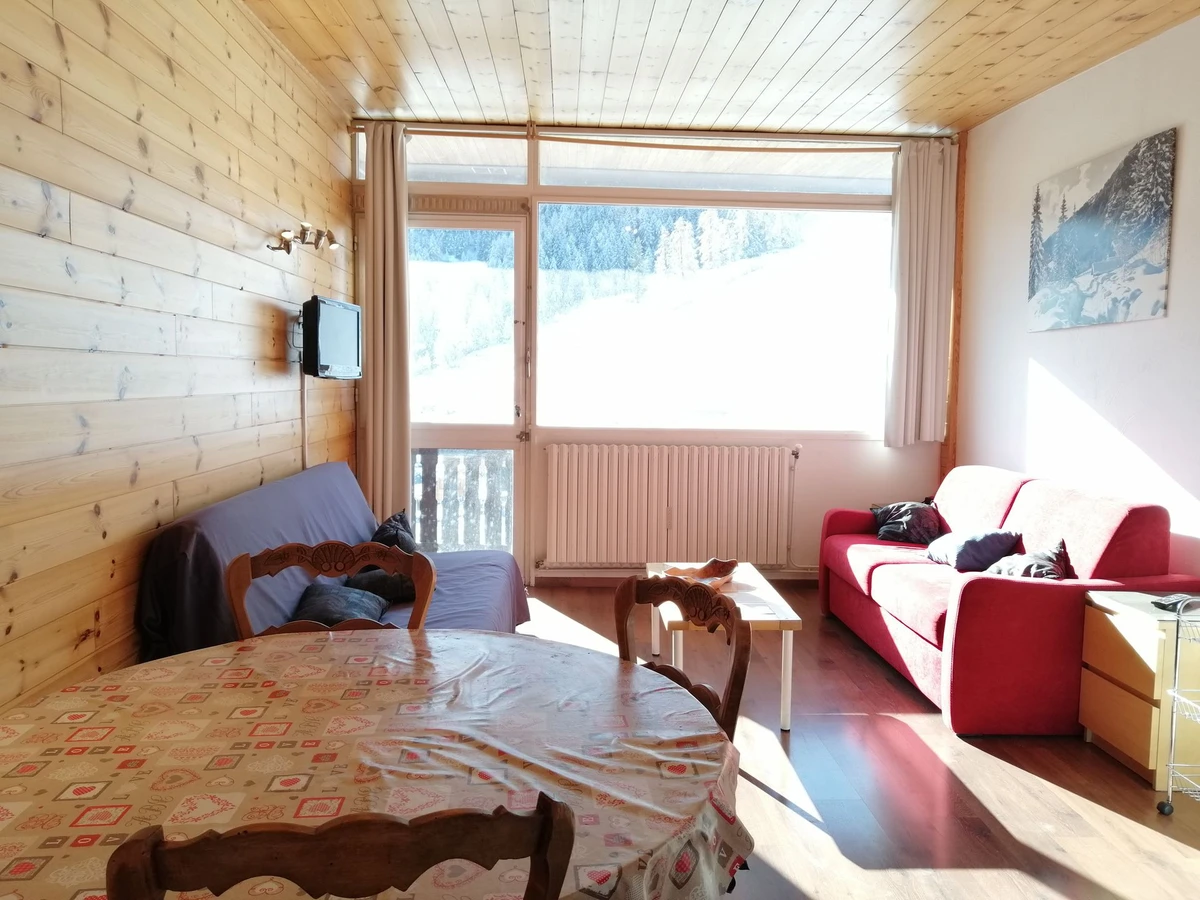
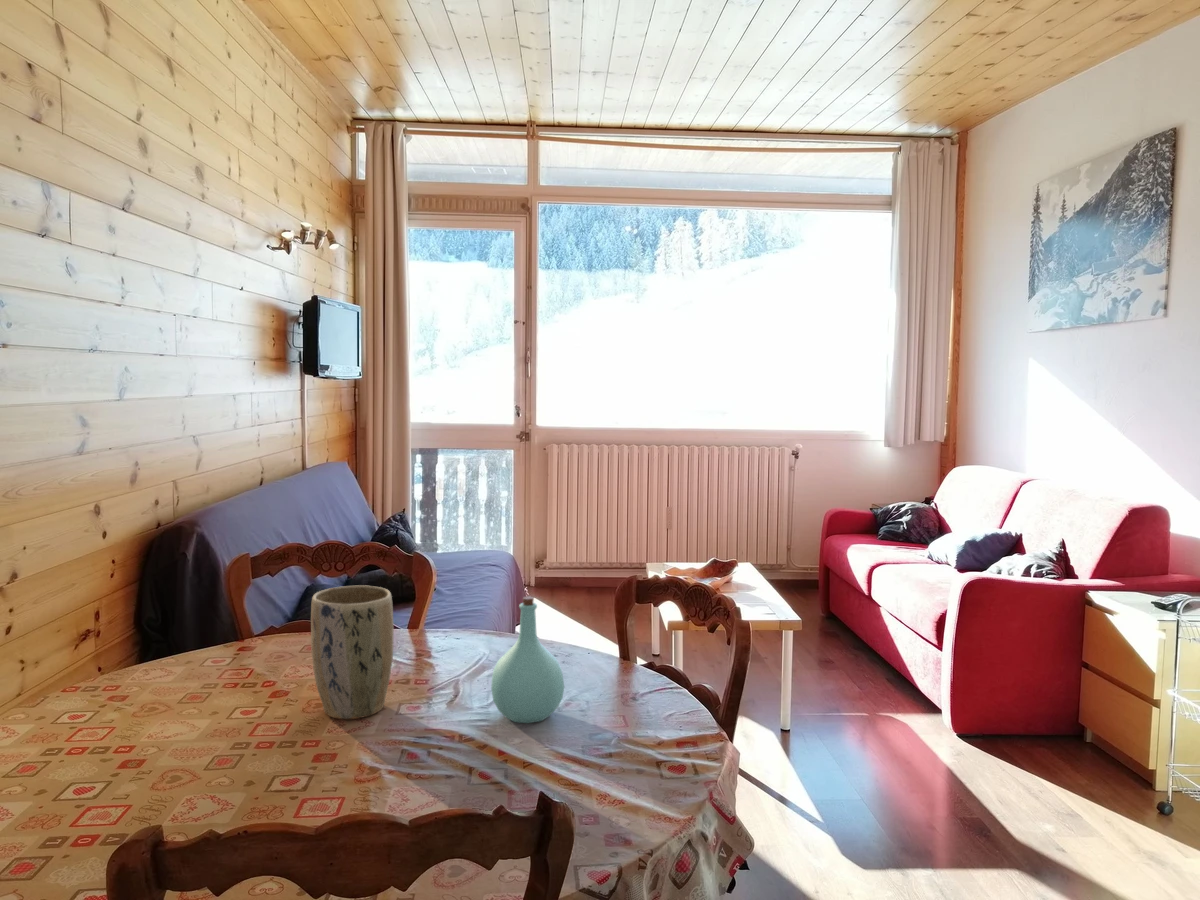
+ plant pot (352, 651)
+ bottle (527, 656)
